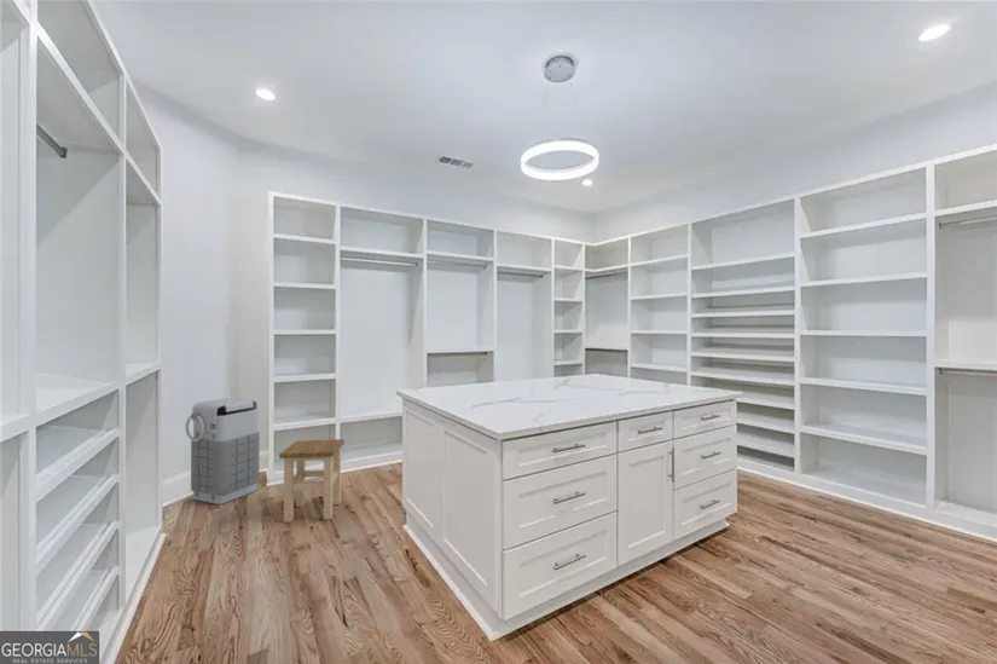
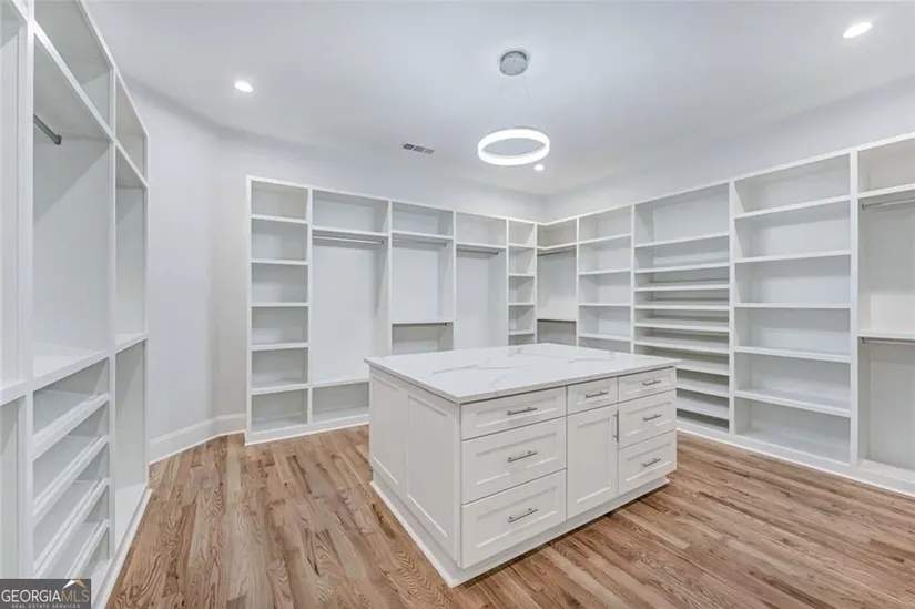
- grenade (225, 448)
- stool (313, 477)
